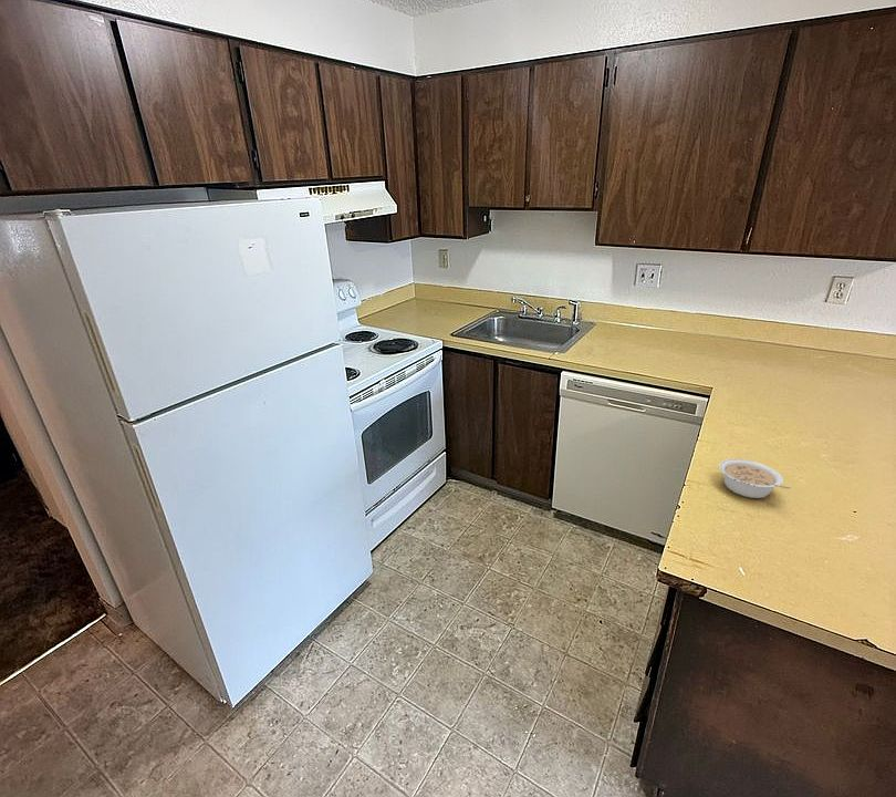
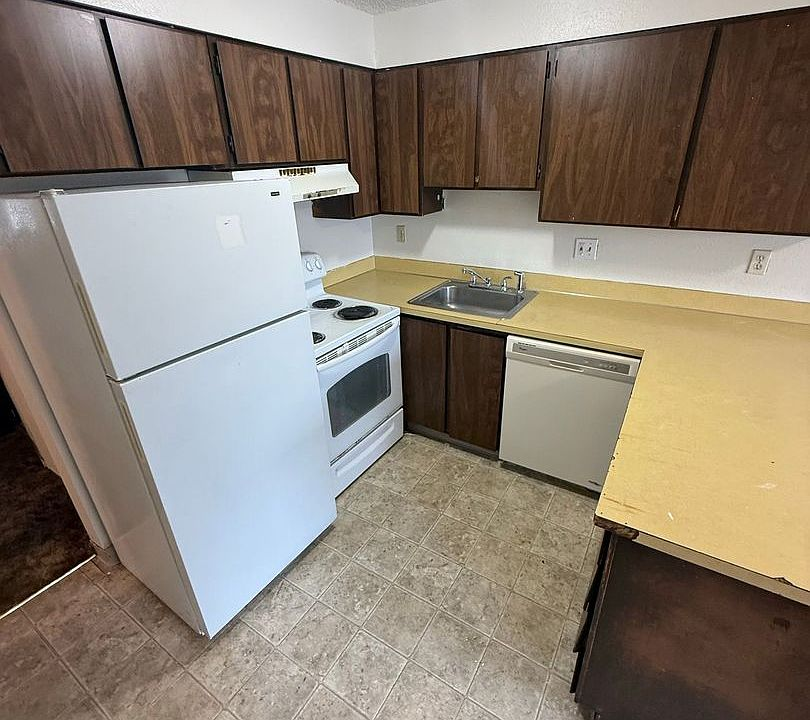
- legume (751, 479)
